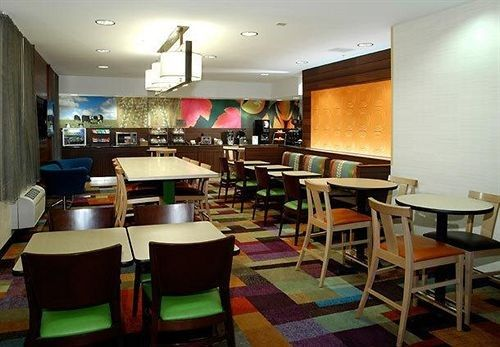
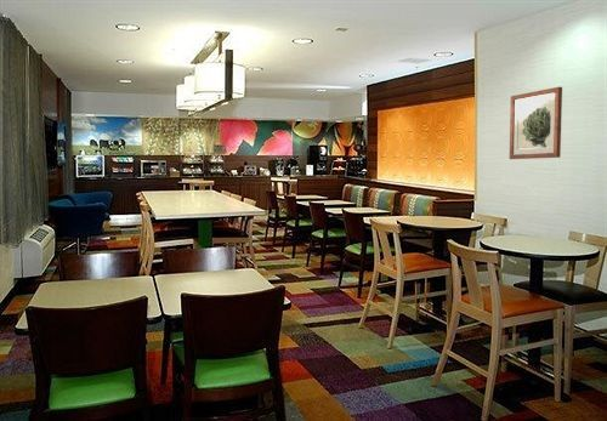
+ wall art (534, 125)
